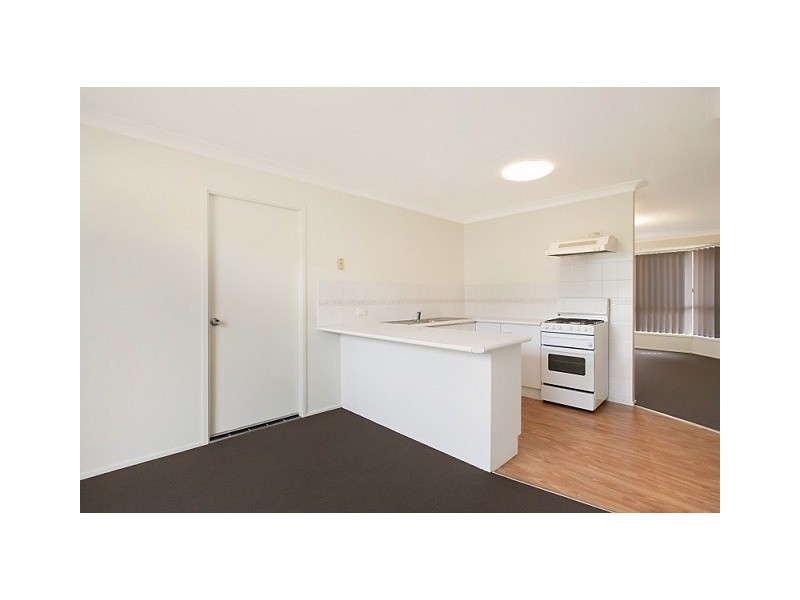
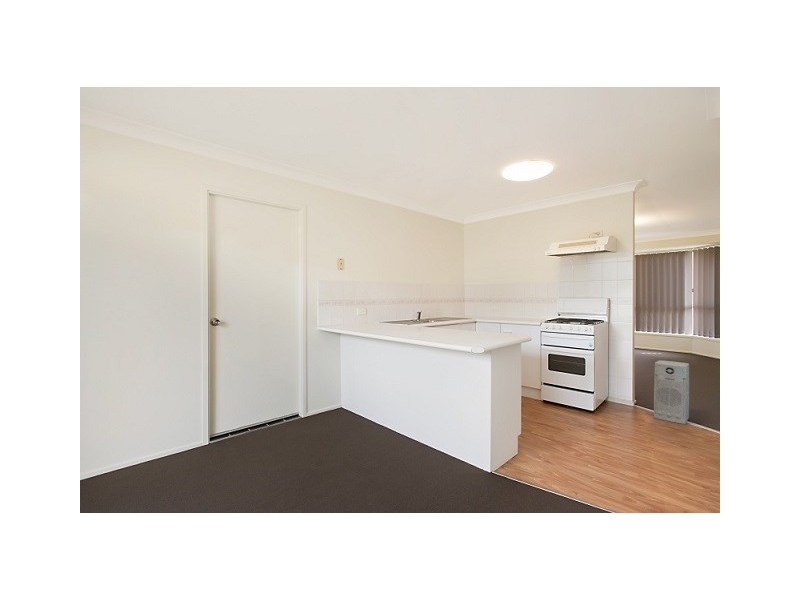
+ air purifier (671, 390)
